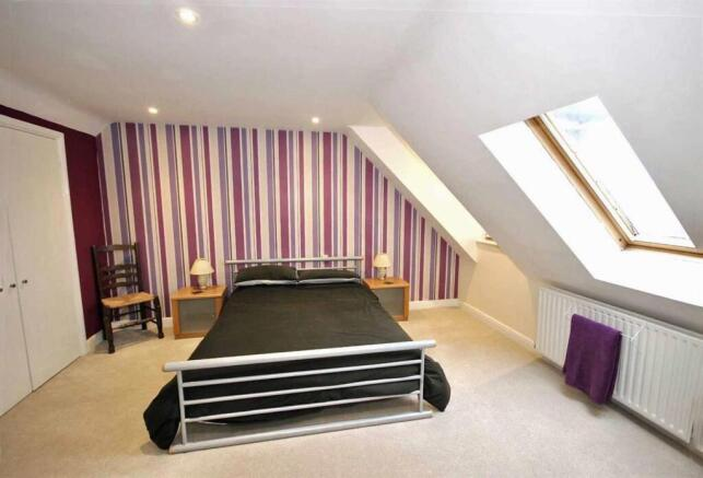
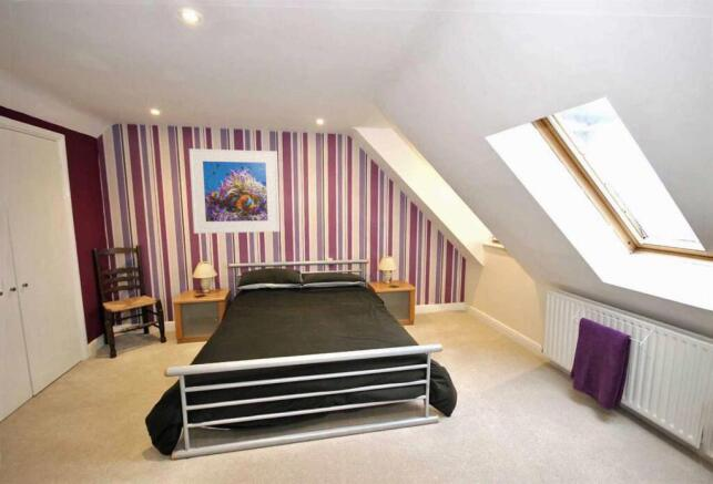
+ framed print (236, 192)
